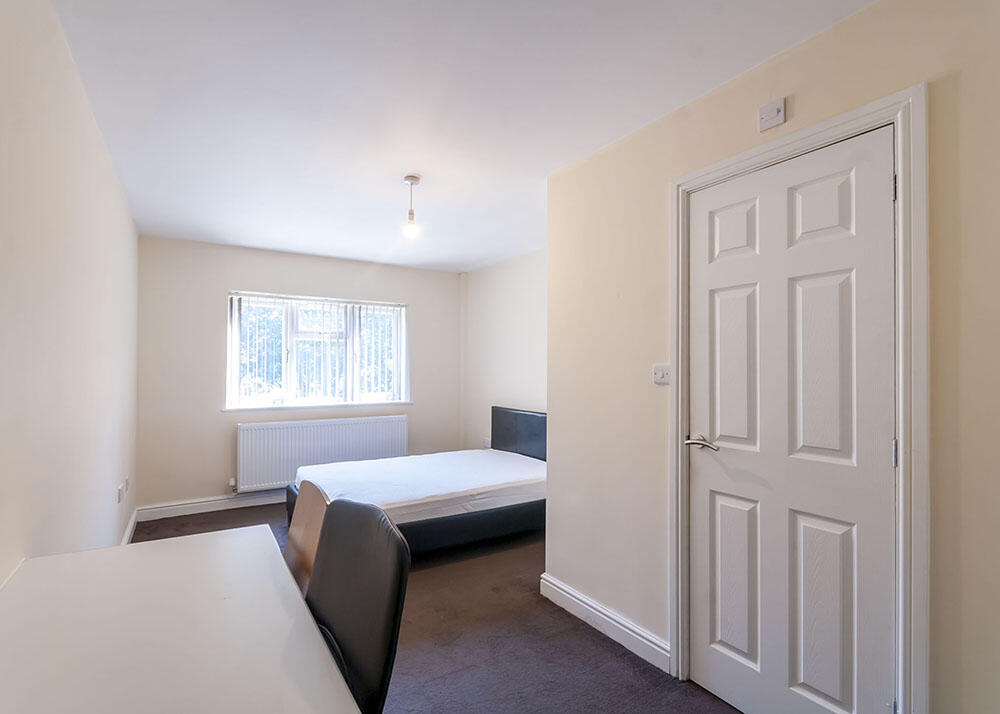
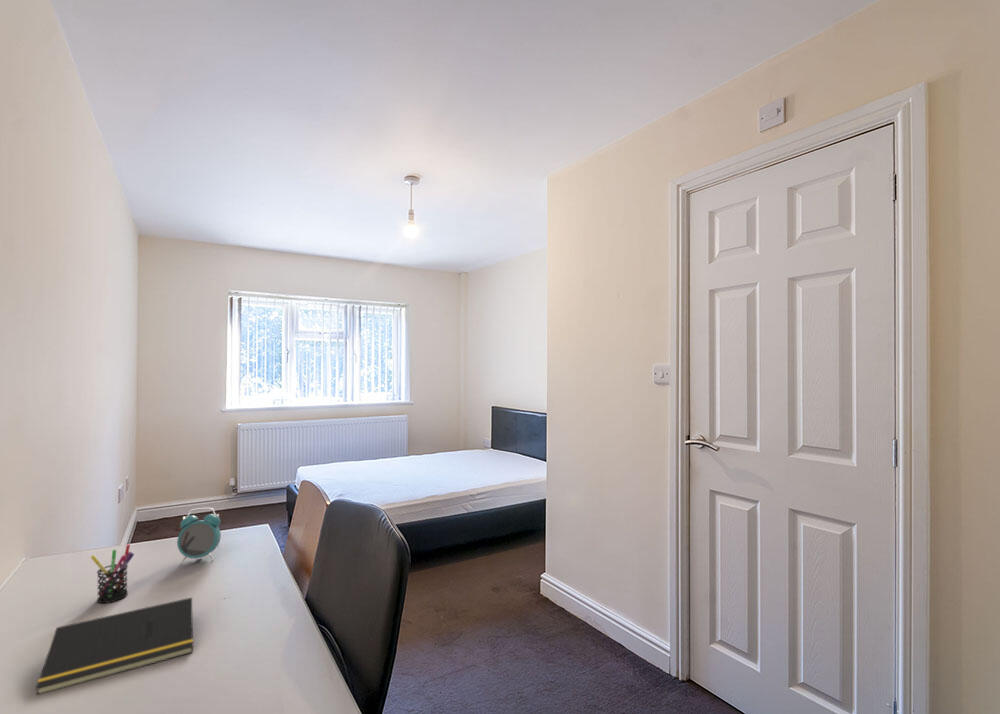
+ pen holder (114, 571)
+ notepad (124, 639)
+ alarm clock (199, 534)
